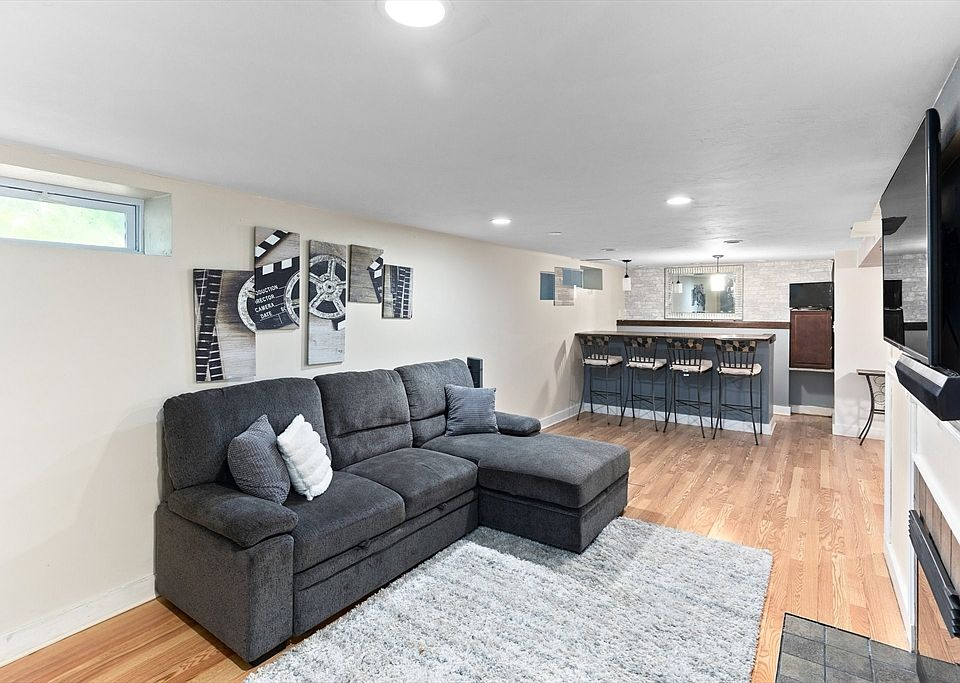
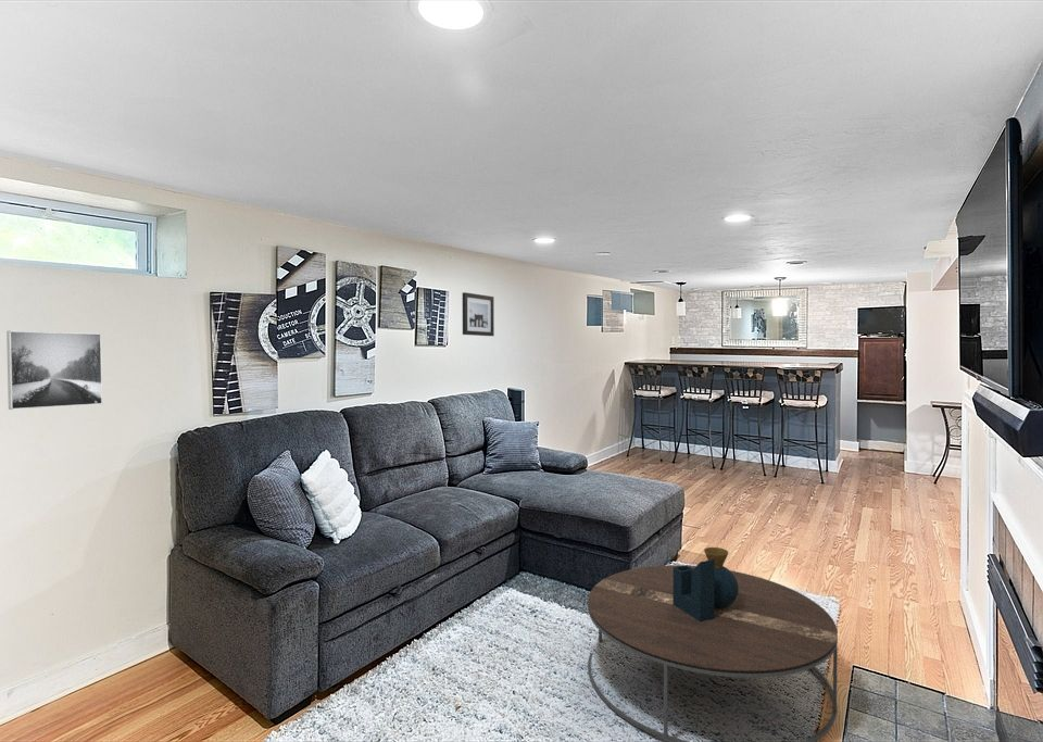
+ wall art (478, 315)
+ coffee table (704, 613)
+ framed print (56, 369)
